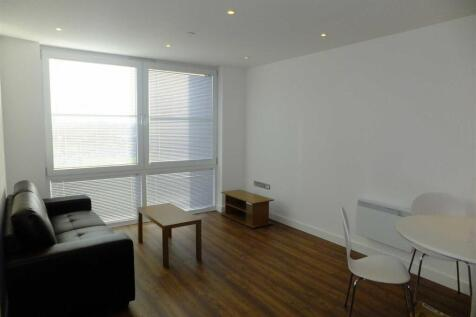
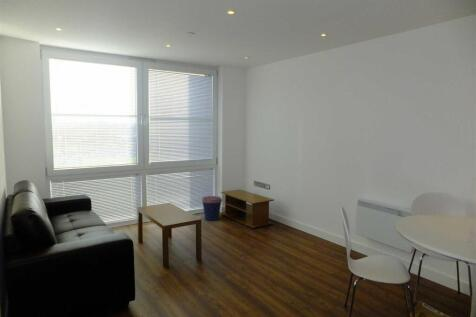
+ coffee cup (211, 208)
